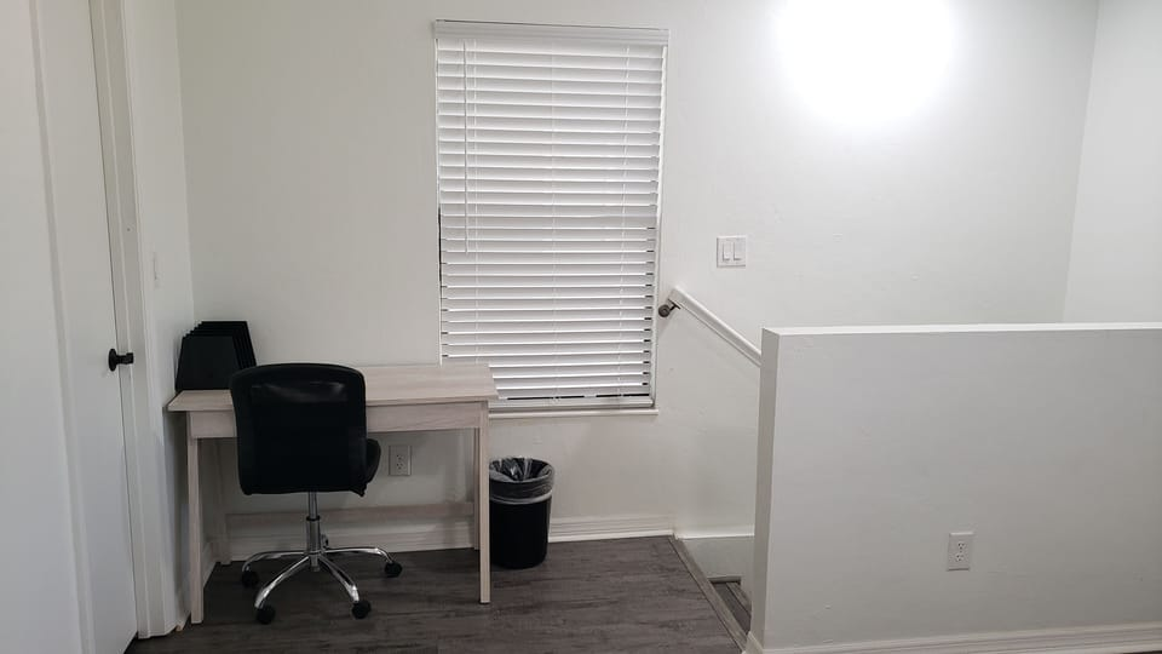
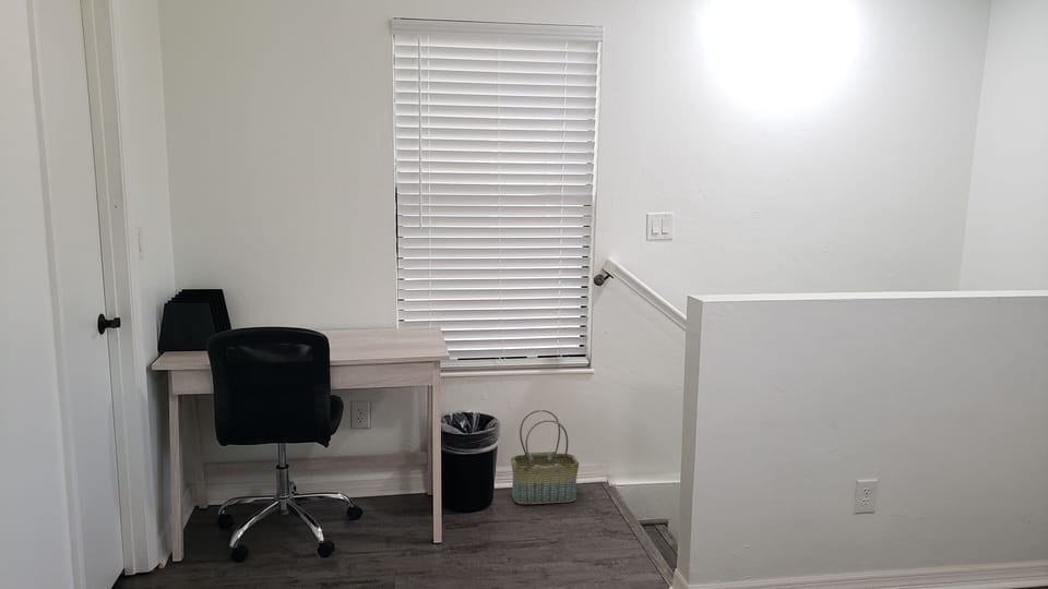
+ basket (545, 456)
